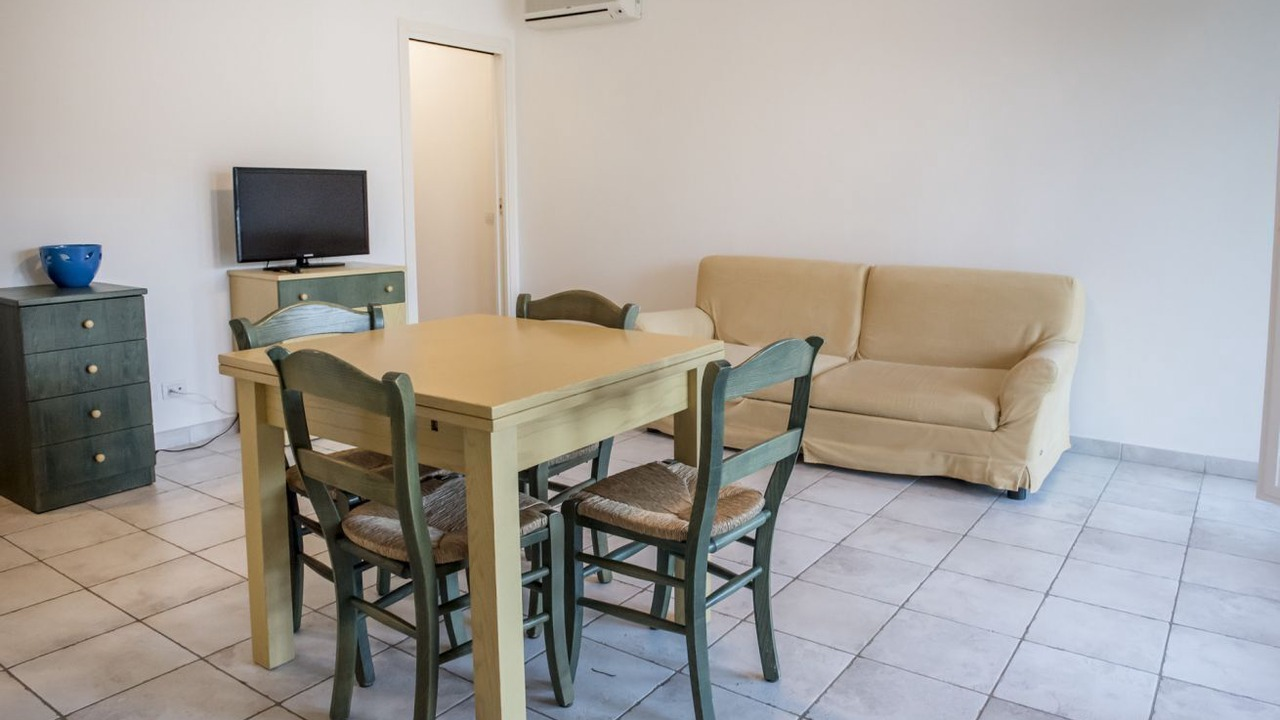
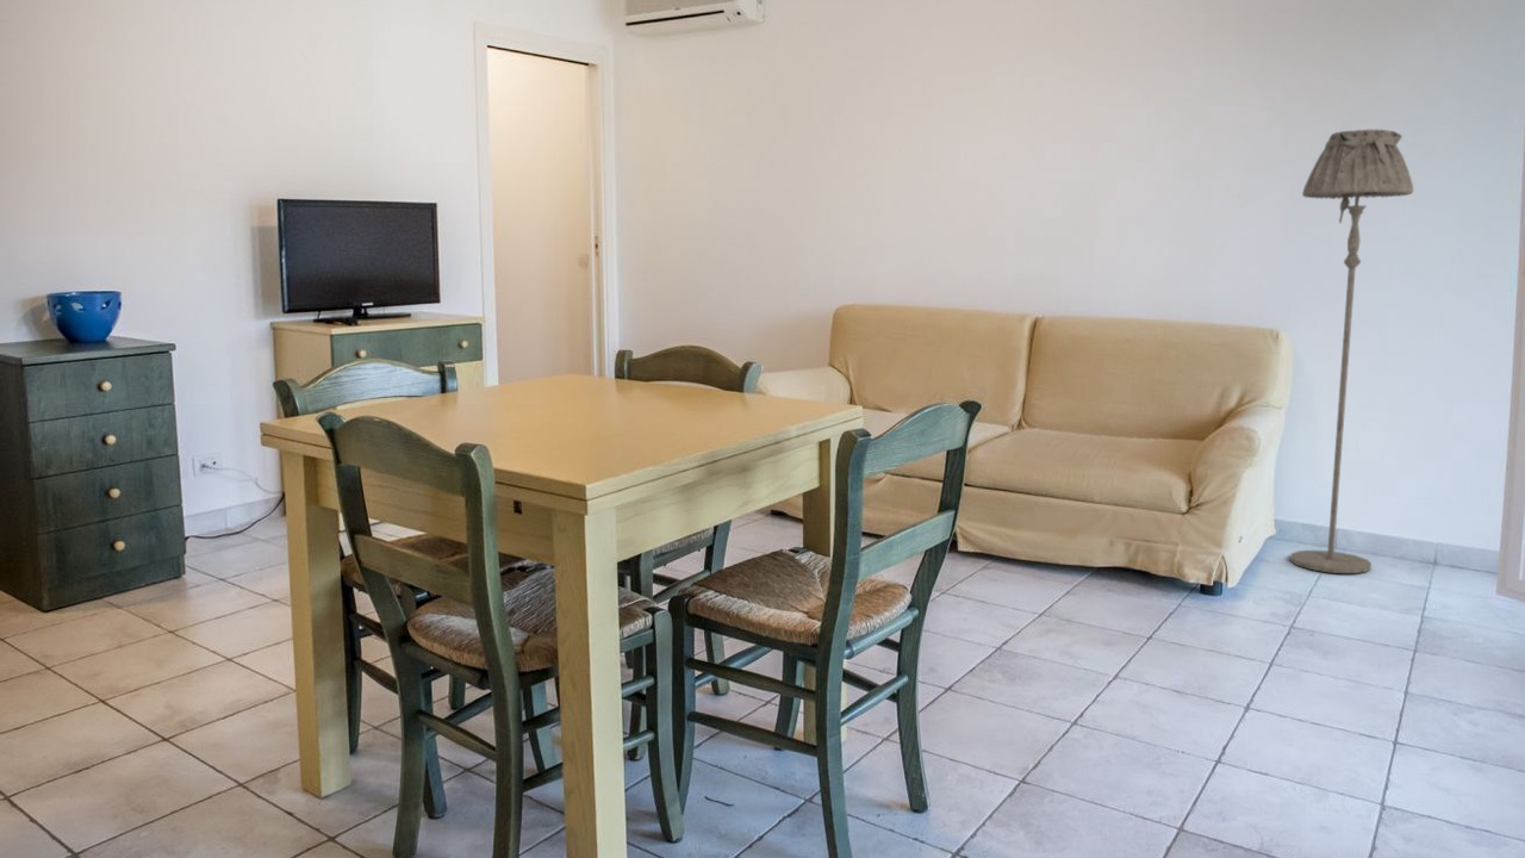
+ floor lamp (1344, 353)
